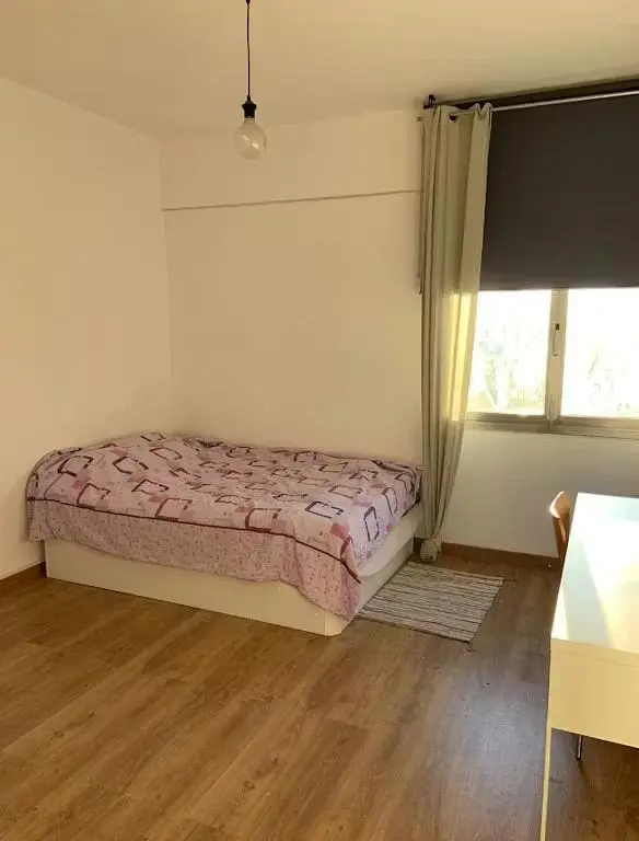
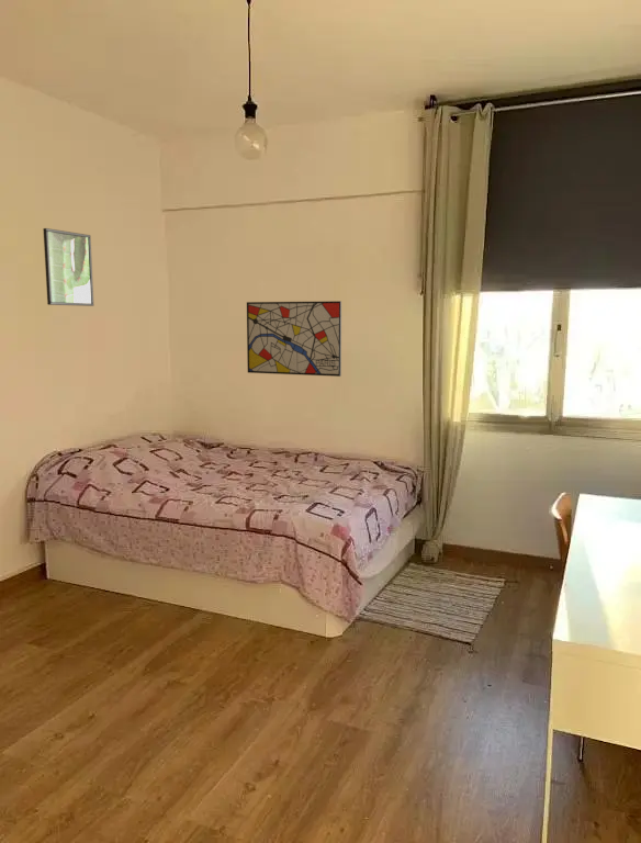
+ wall art (292, 338)
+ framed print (69, 269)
